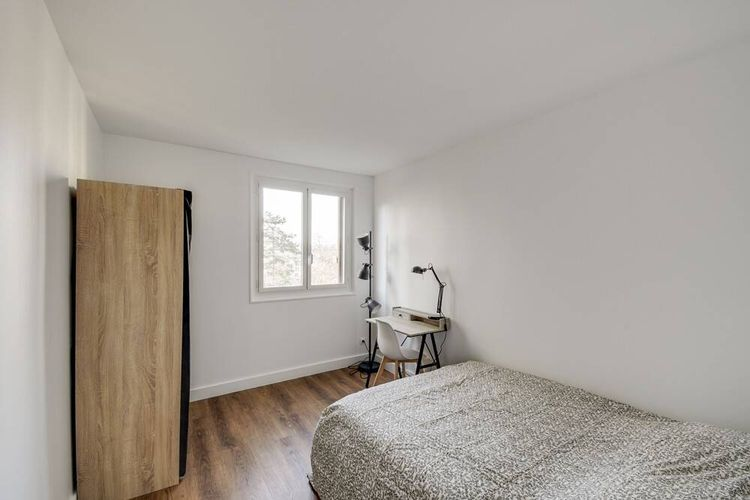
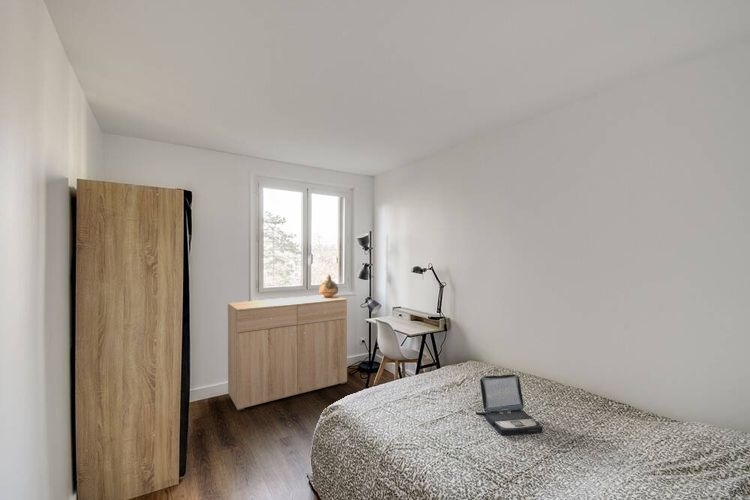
+ dresser (289, 345)
+ laptop (508, 402)
+ ceramic vessel (328, 285)
